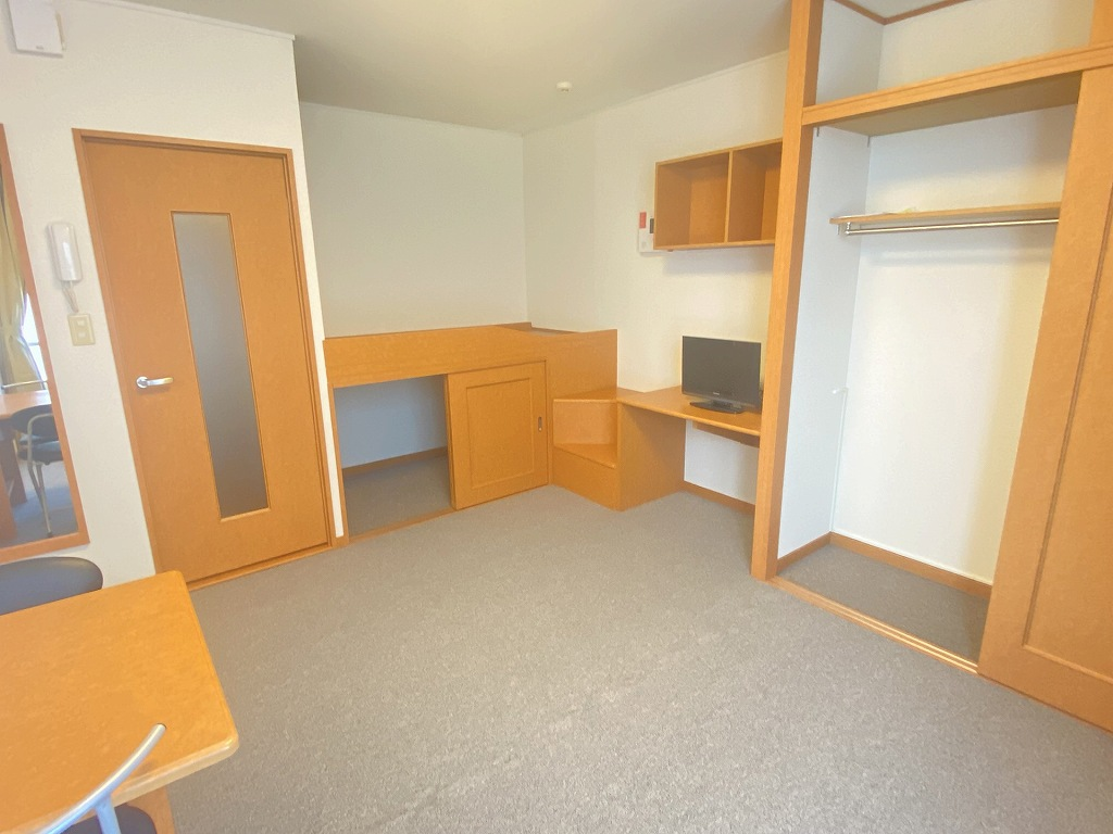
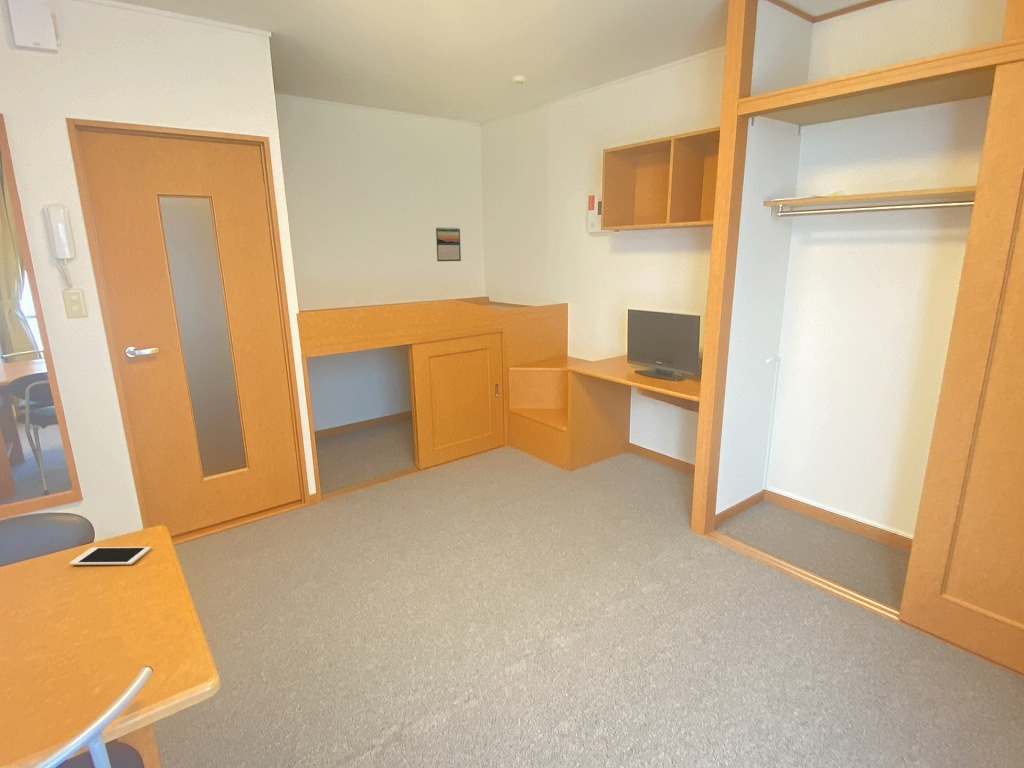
+ calendar (448, 244)
+ cell phone (111, 555)
